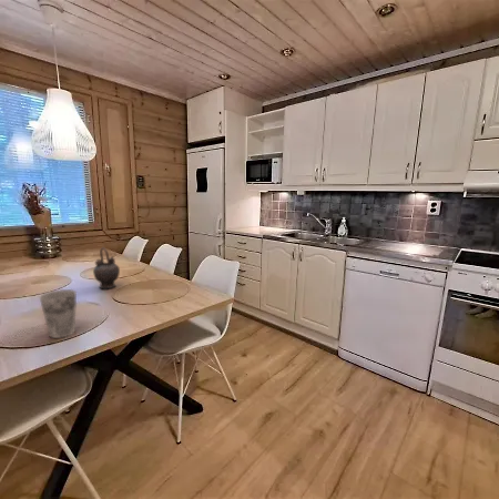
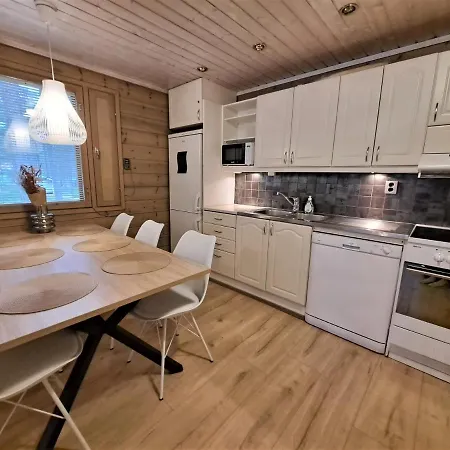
- cup (60, 314)
- teapot (105, 266)
